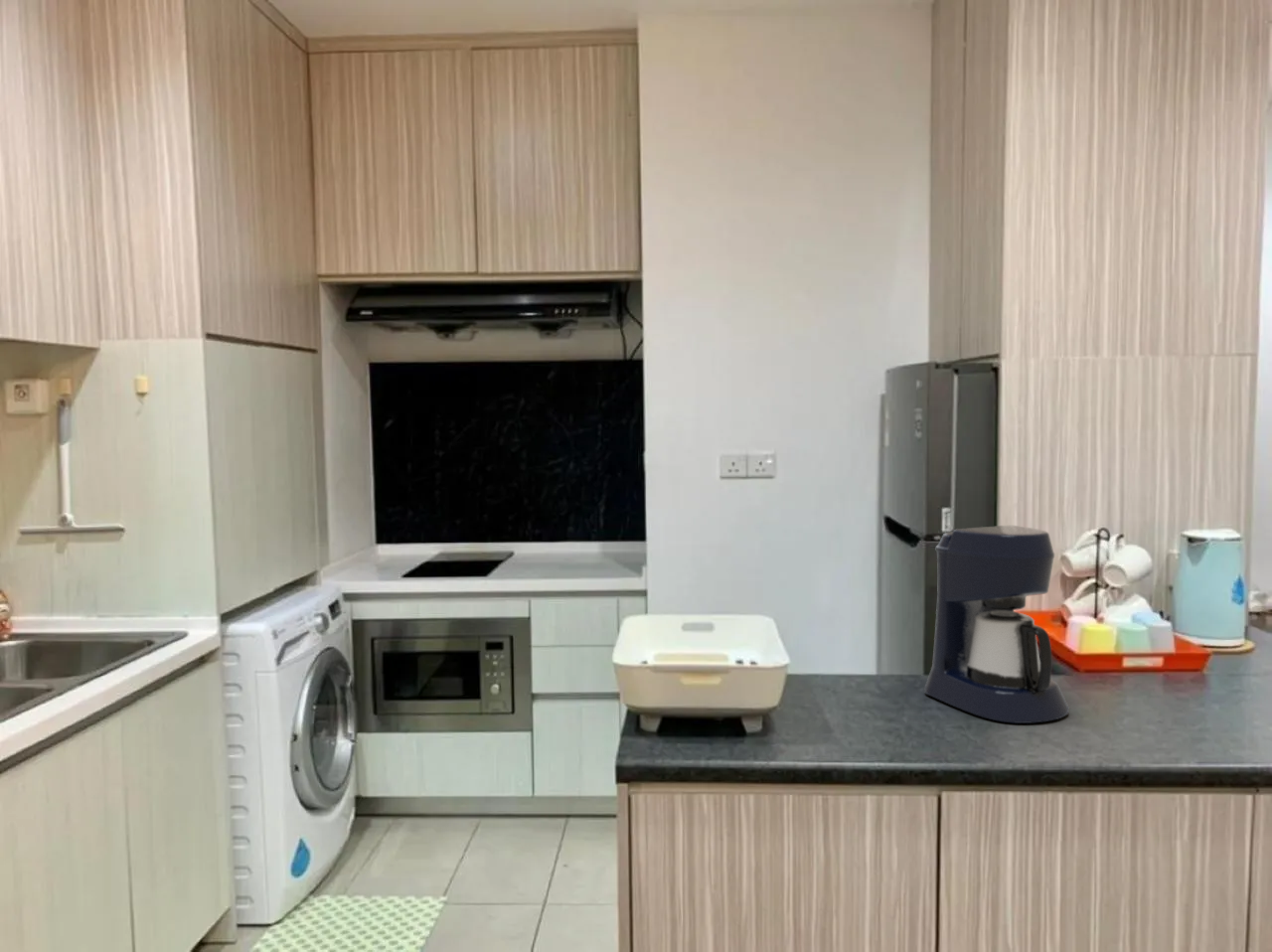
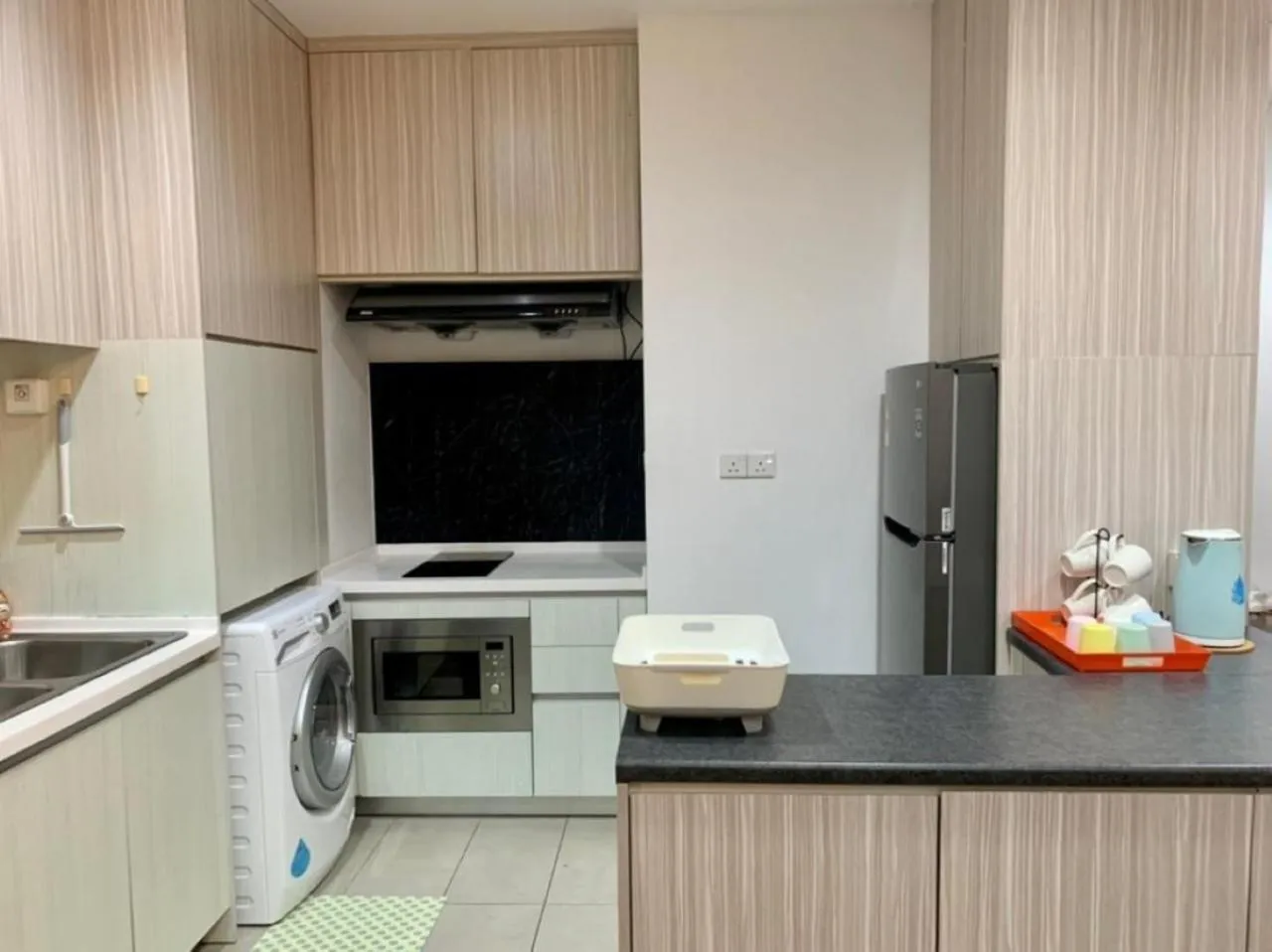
- coffee maker (998, 614)
